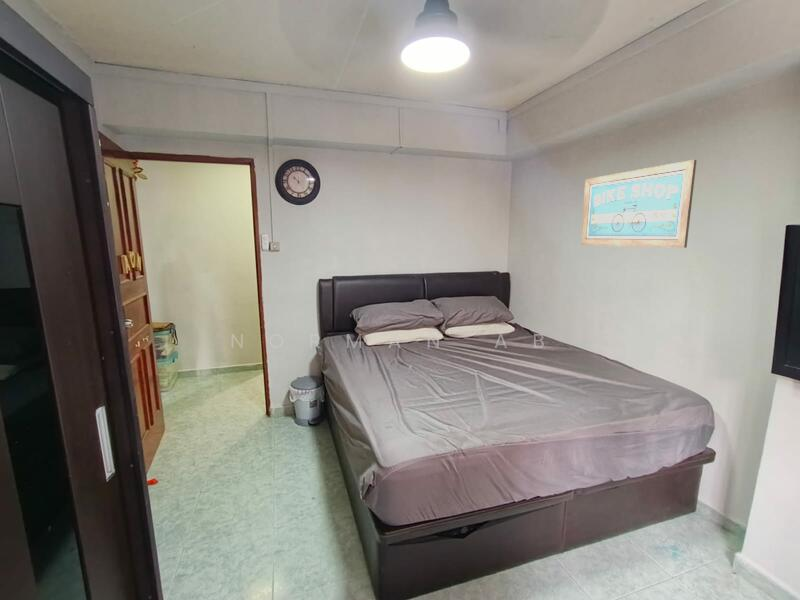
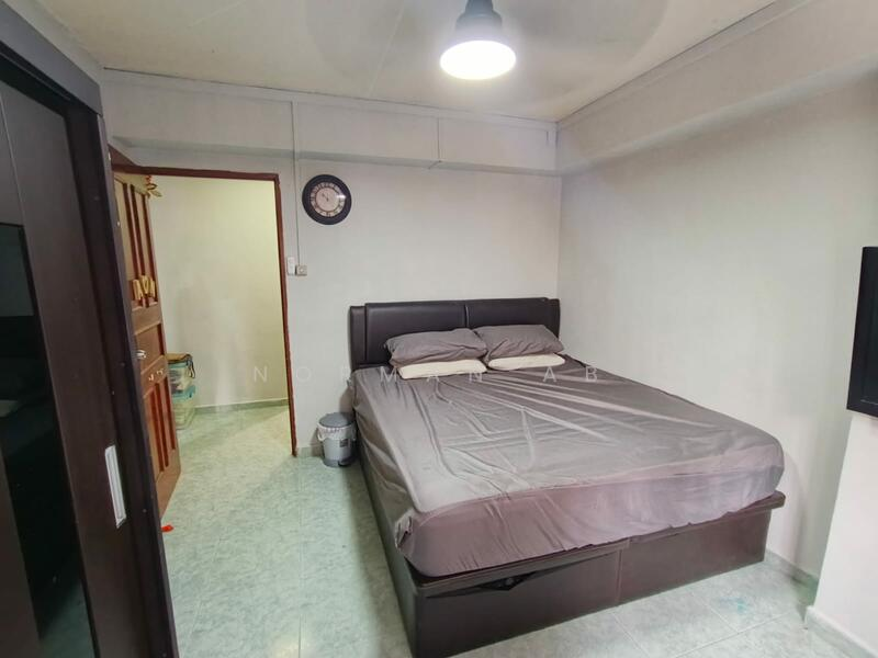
- wall art (629, 209)
